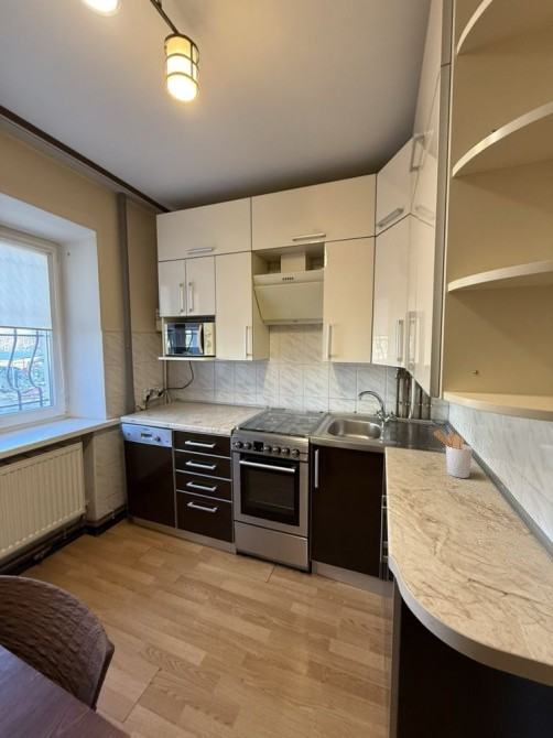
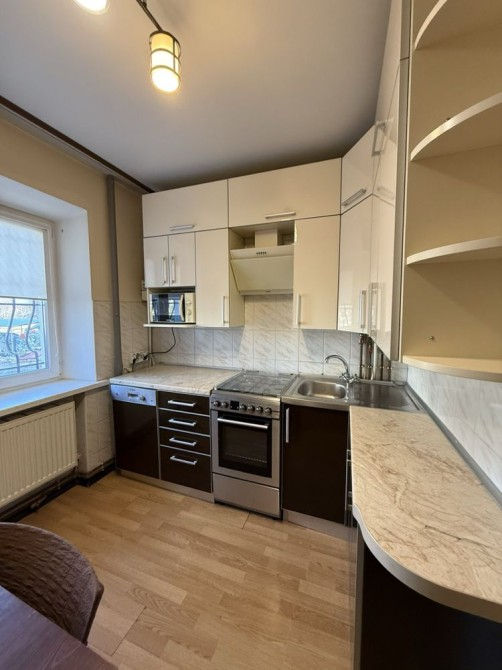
- utensil holder (452, 452)
